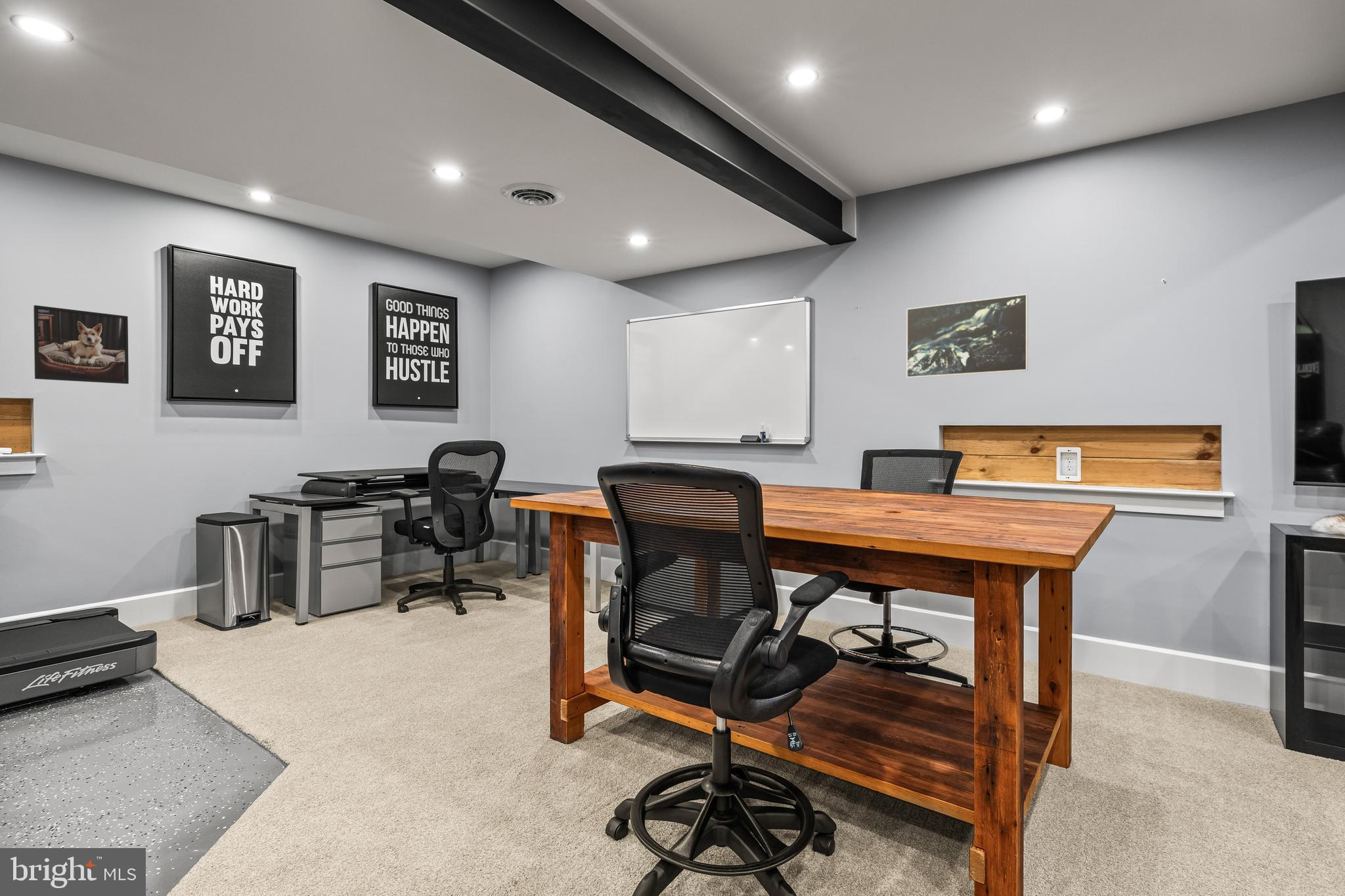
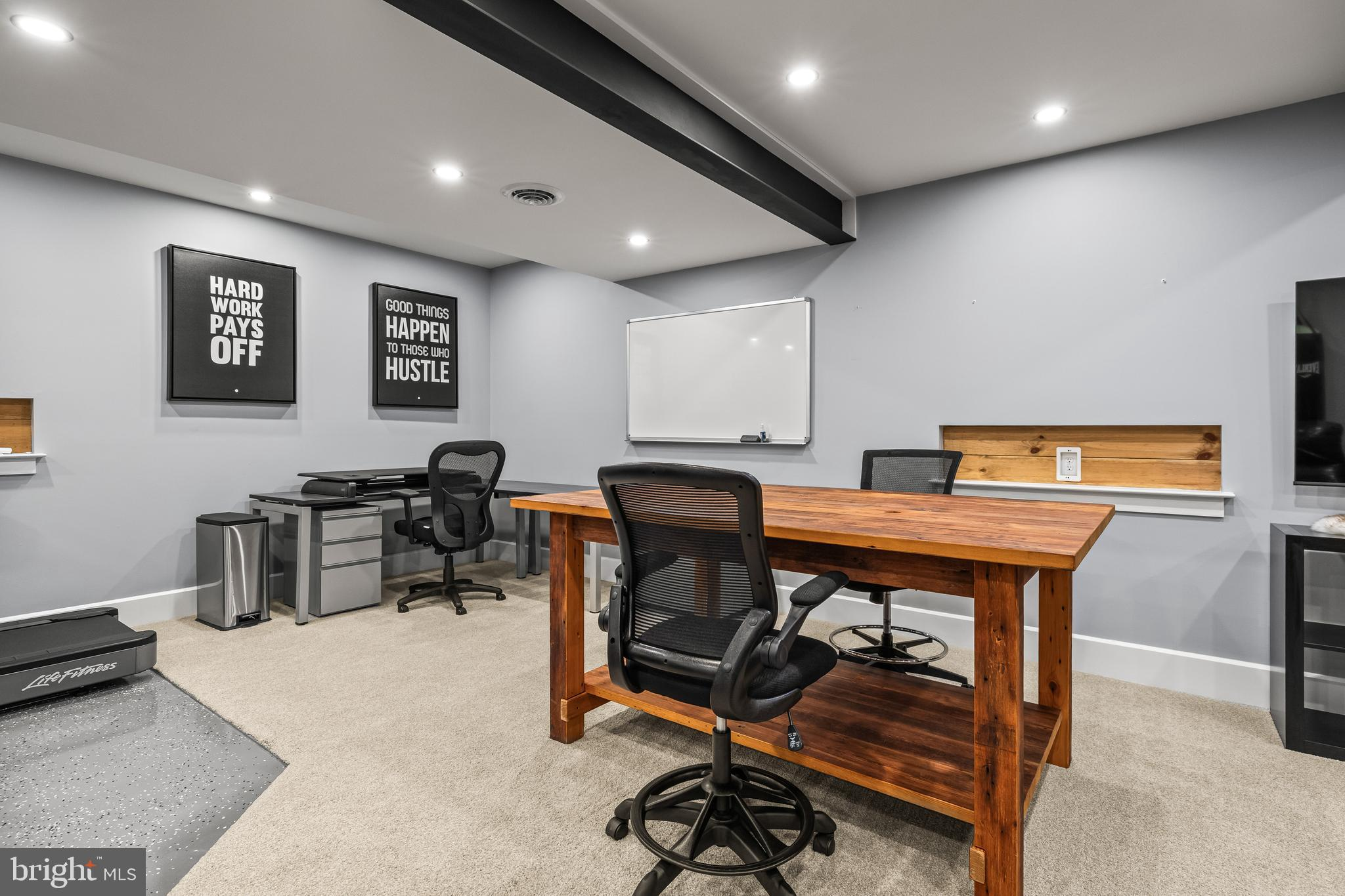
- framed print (83, 346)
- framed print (964, 338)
